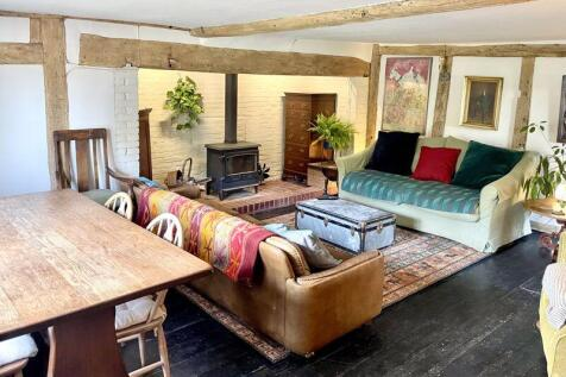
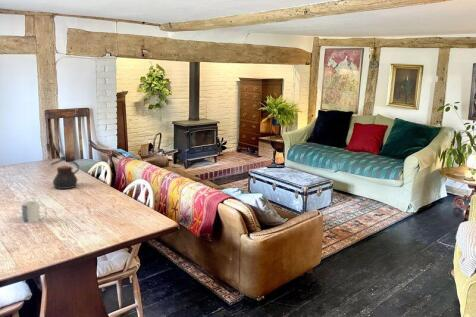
+ mug (34, 211)
+ teapot (65, 171)
